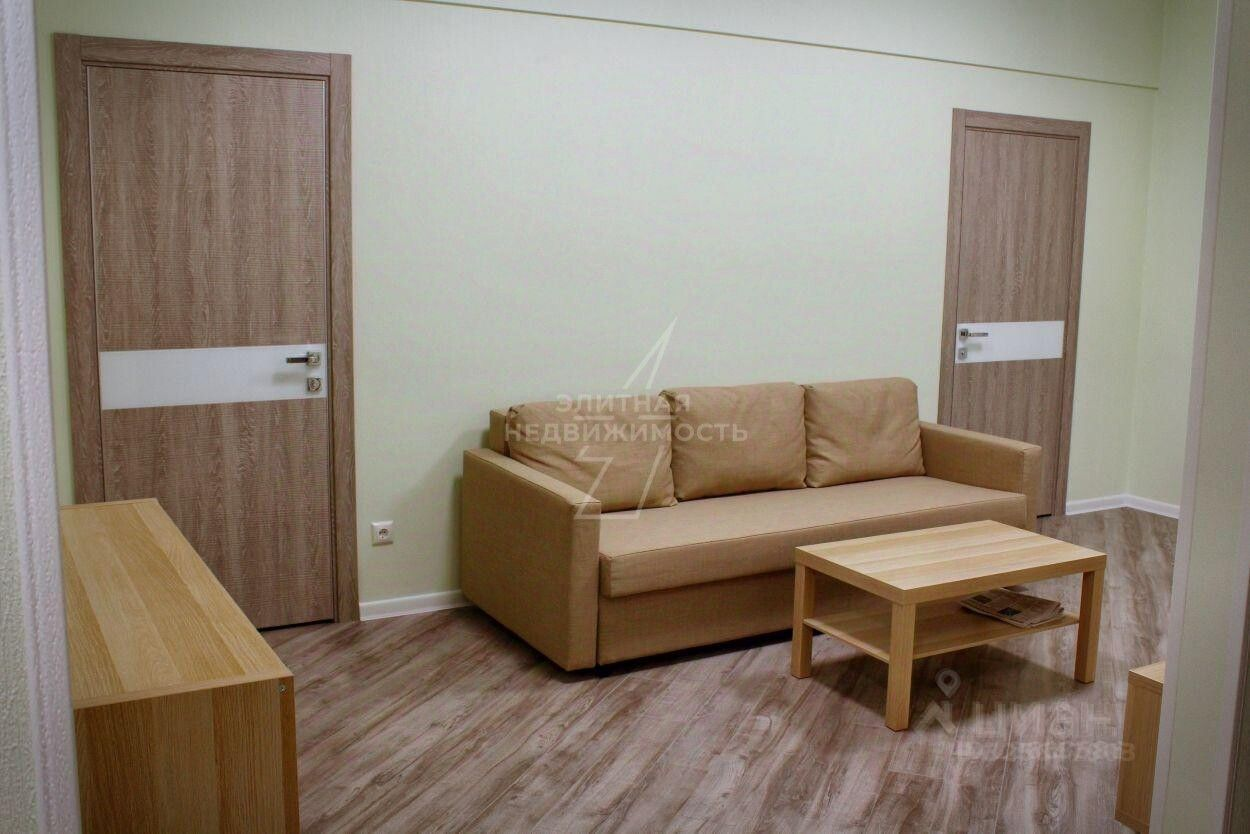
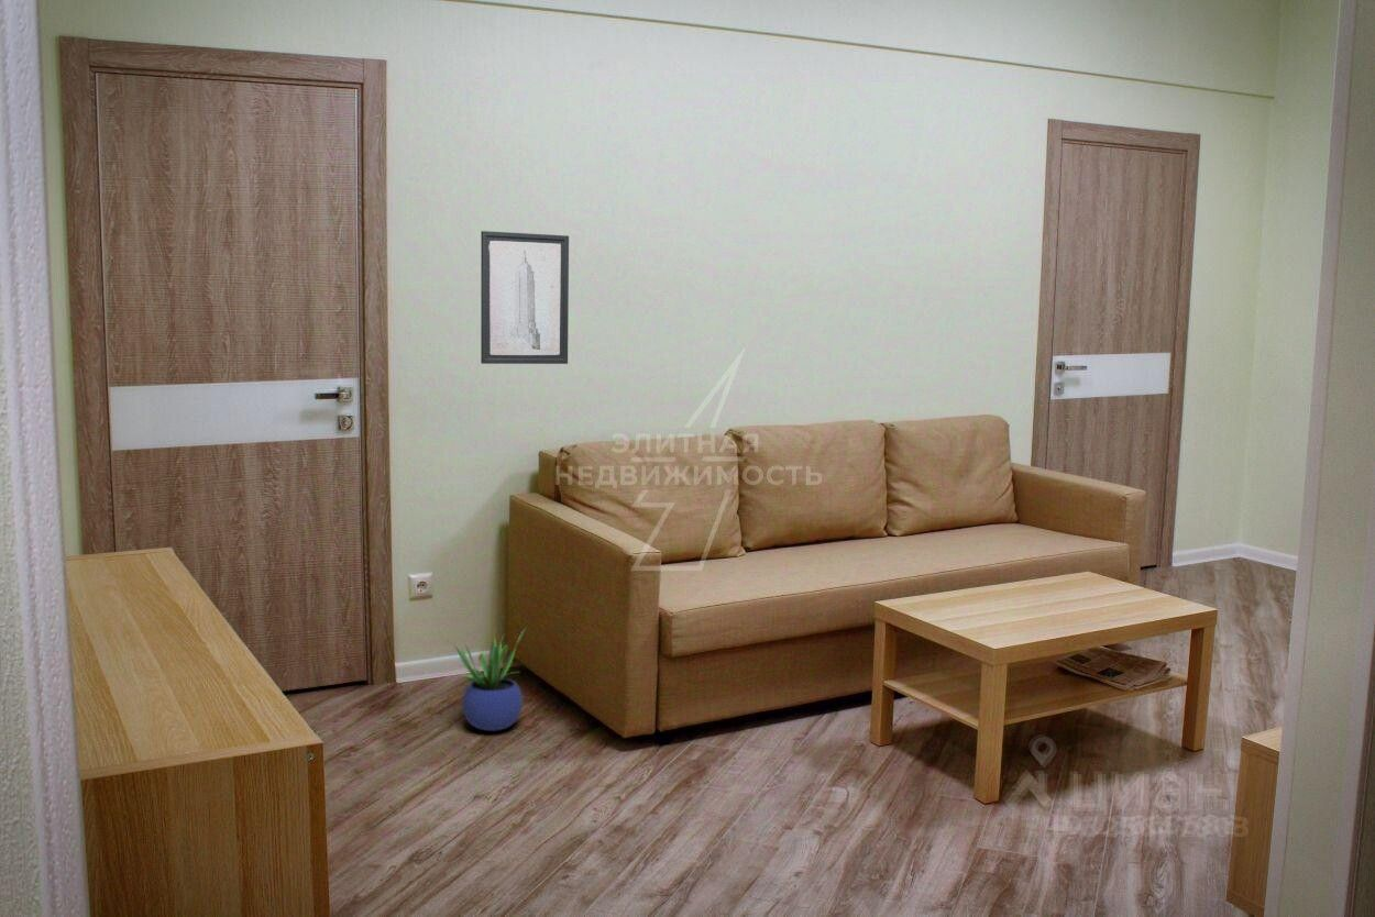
+ potted plant (486, 680)
+ wall art (525, 298)
